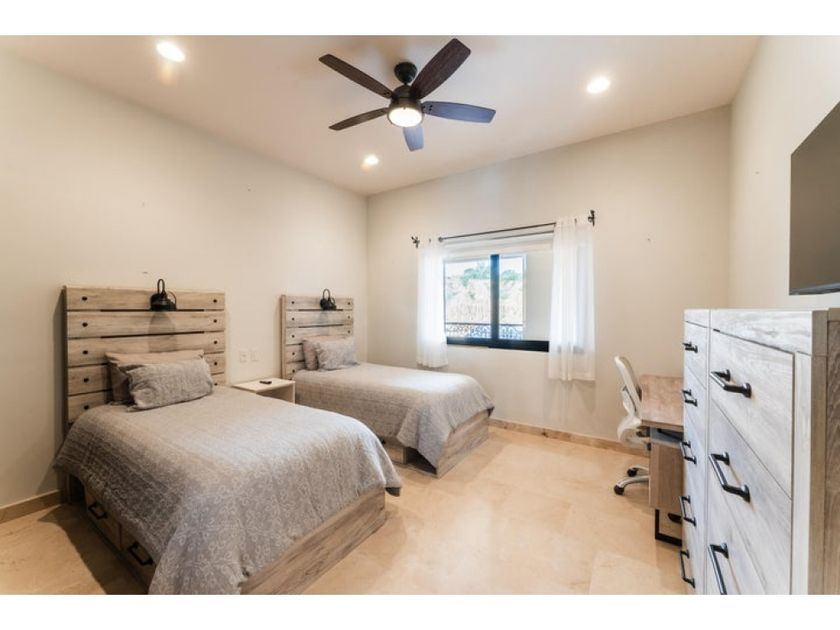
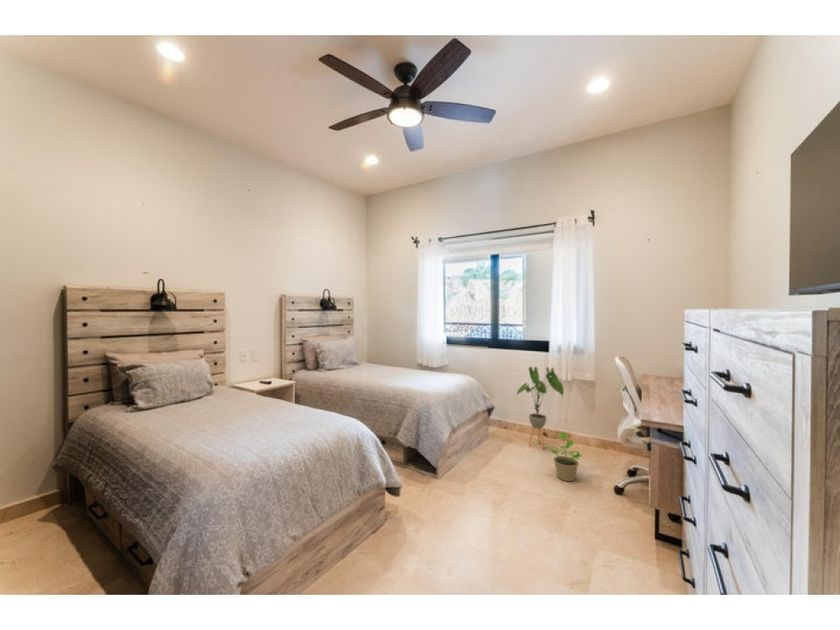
+ potted plant (567, 457)
+ house plant (540, 404)
